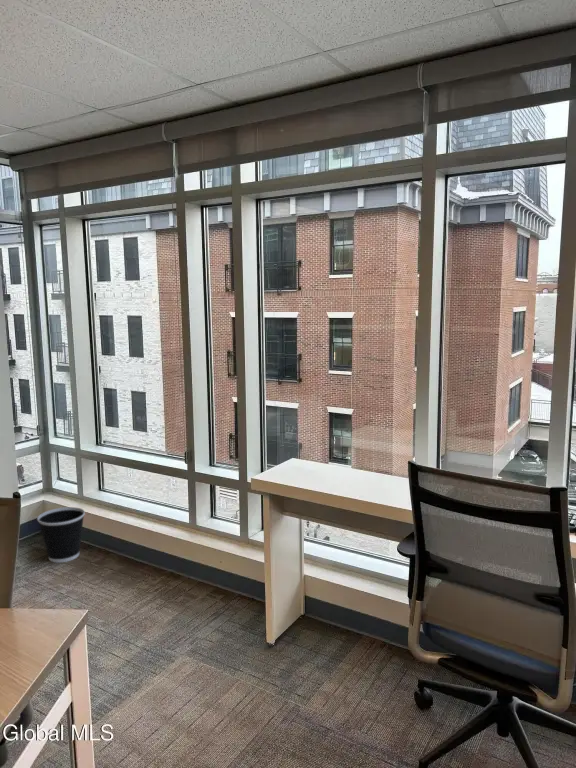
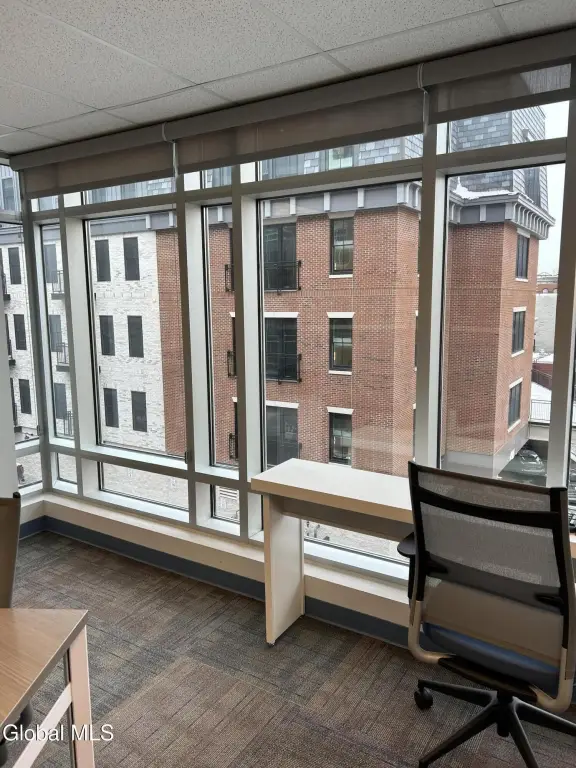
- wastebasket (62, 535)
